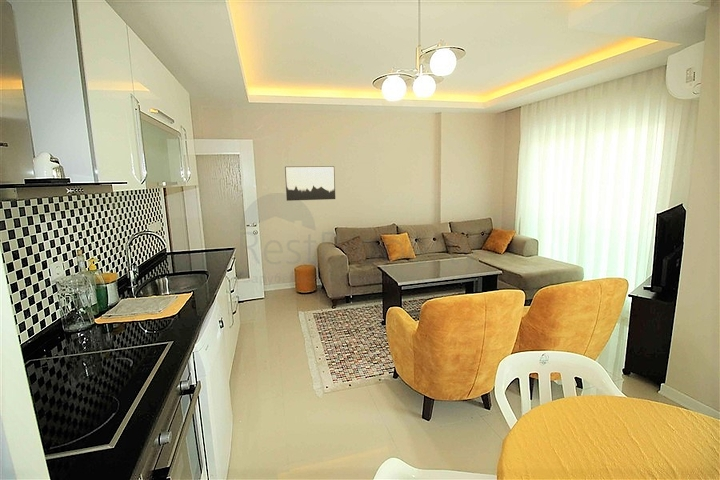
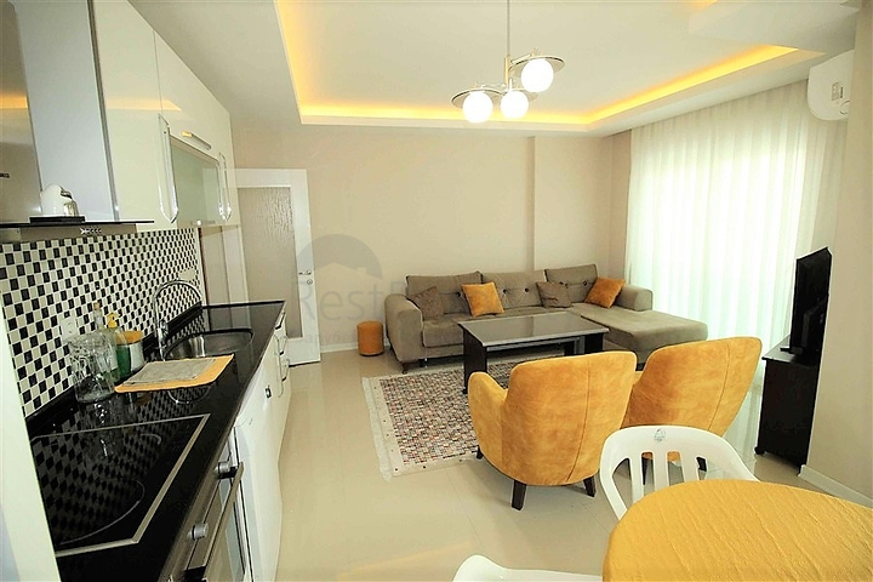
- wall art (310, 183)
